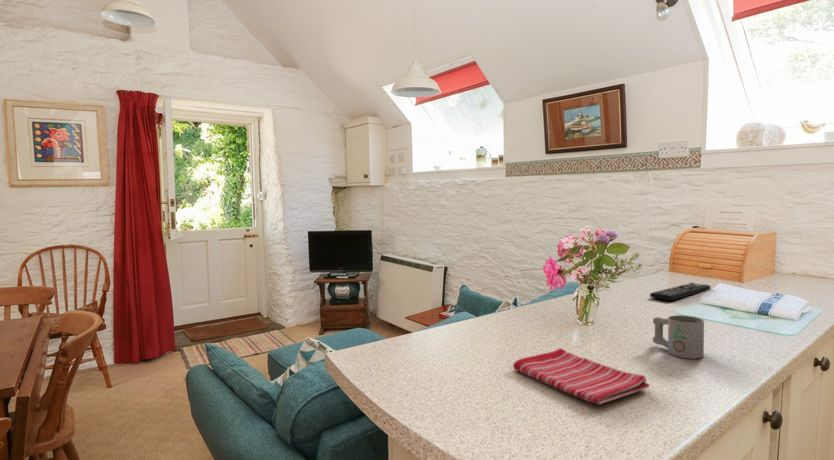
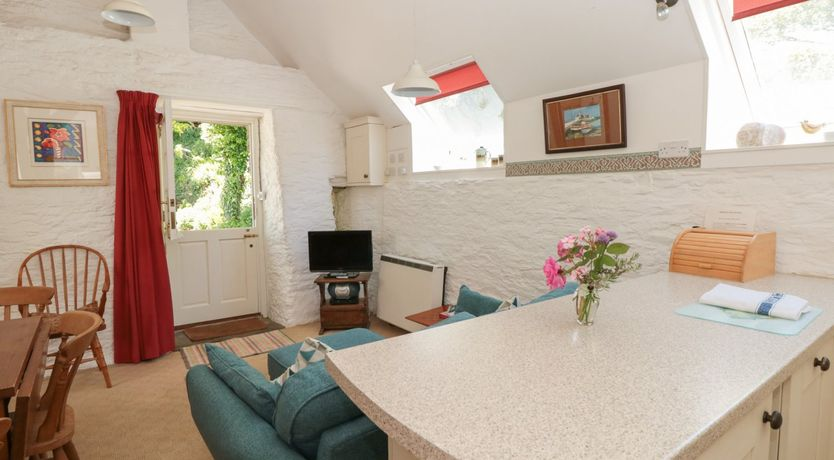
- dish towel (576, 373)
- mug (676, 334)
- remote control (681, 290)
